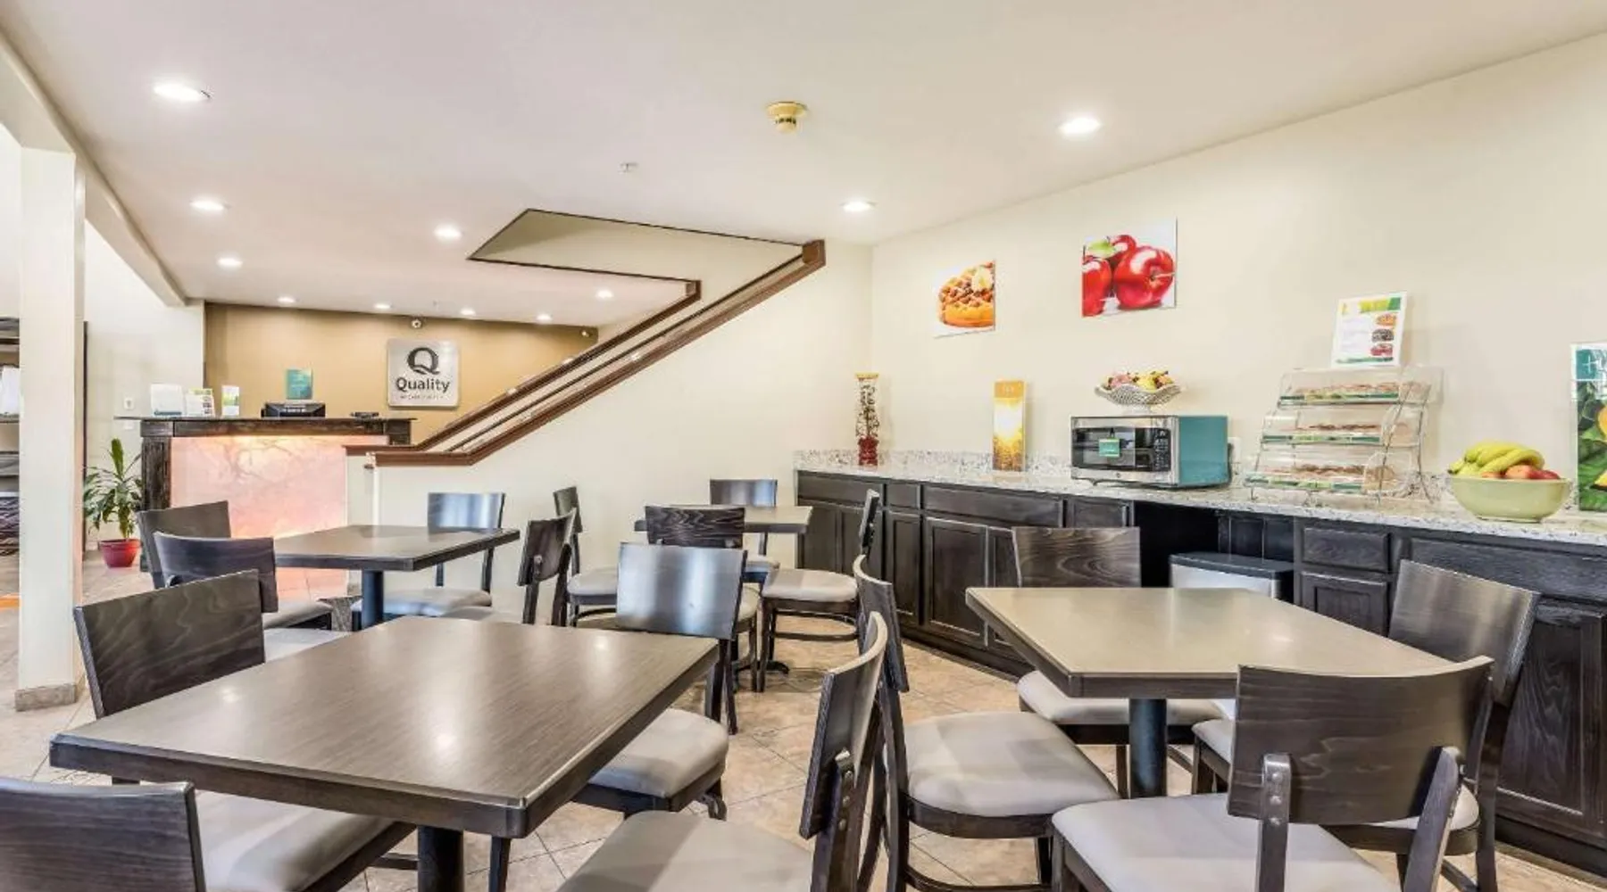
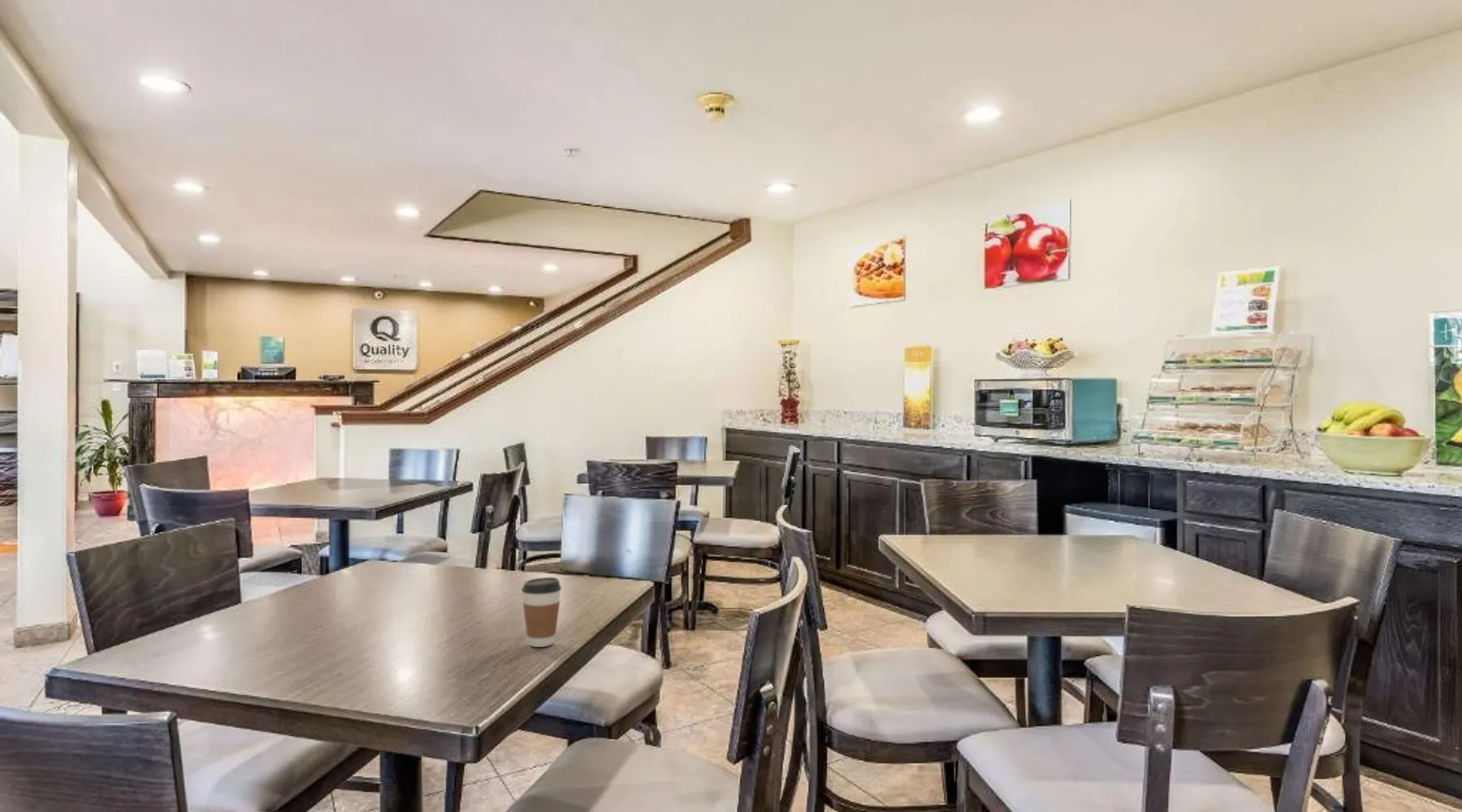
+ coffee cup (541, 611)
